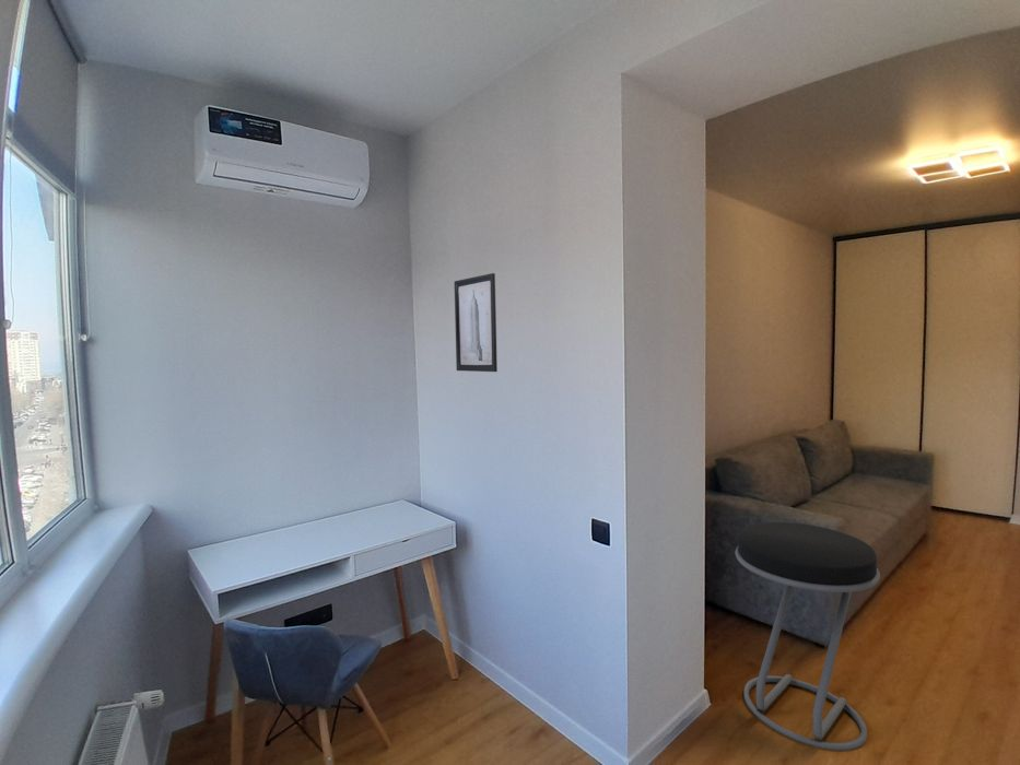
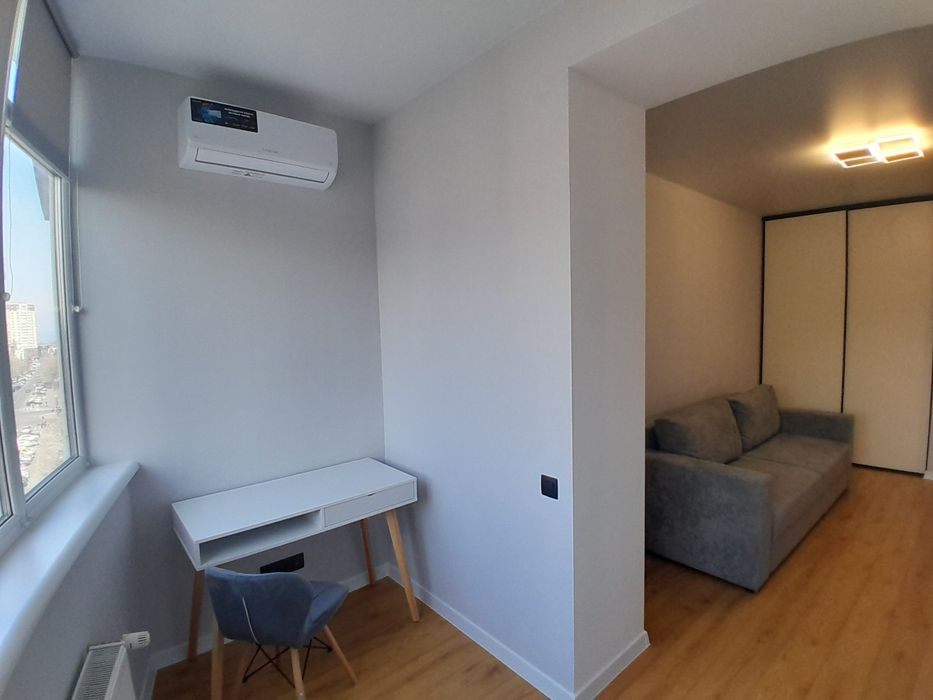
- stool (783, 621)
- wall art (474, 325)
